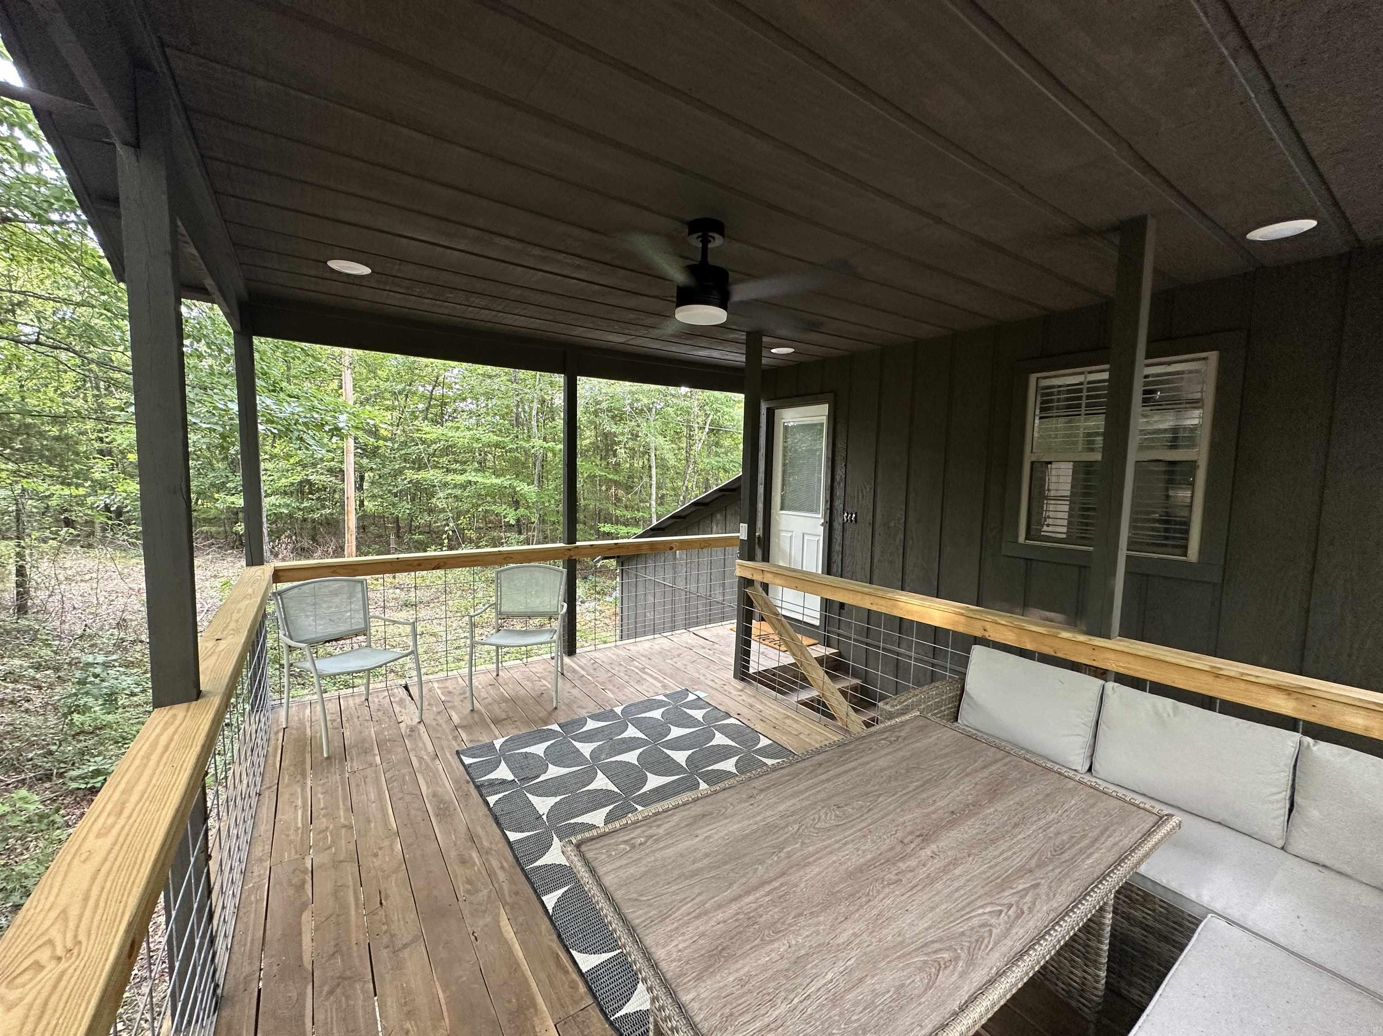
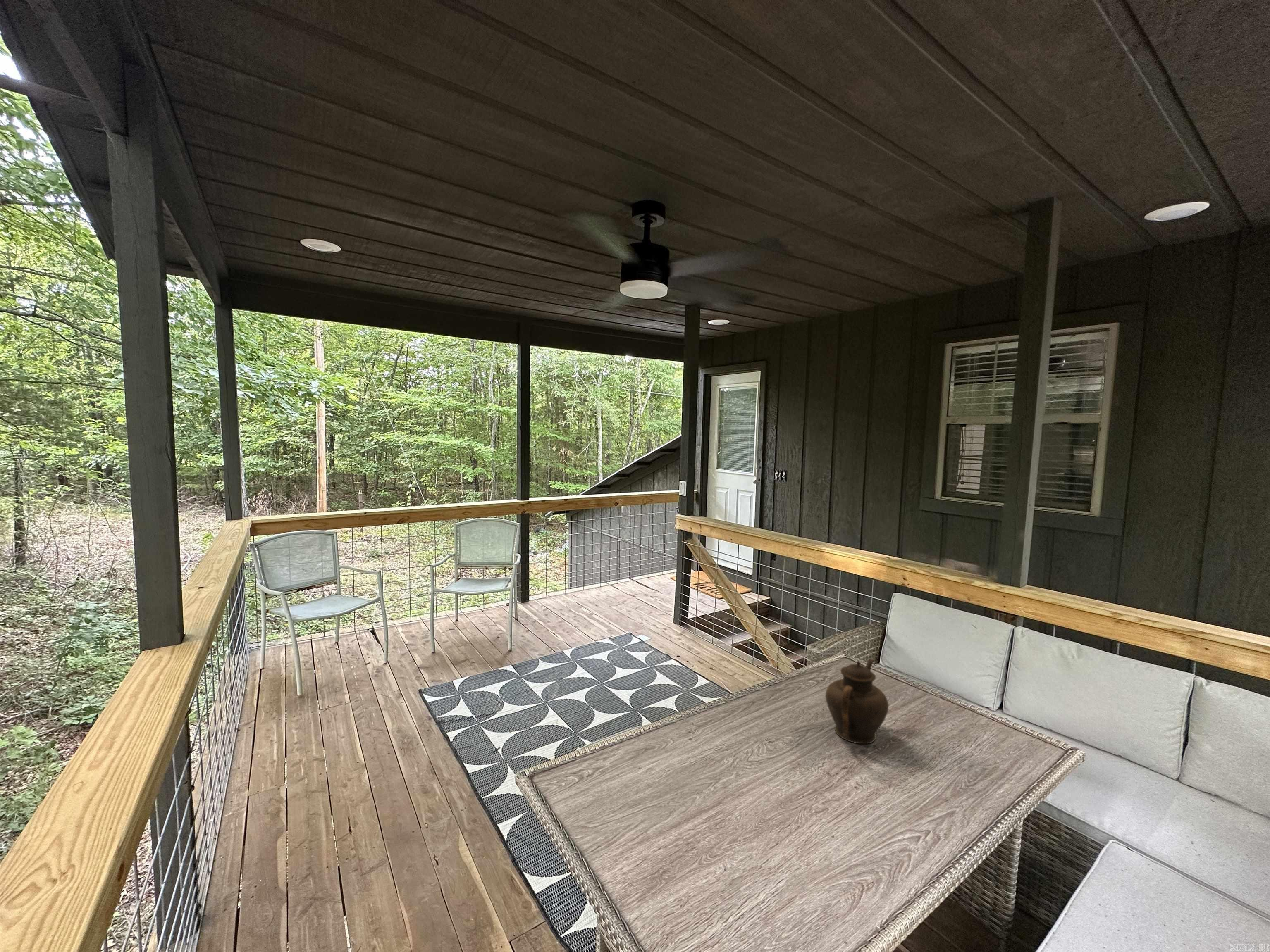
+ teapot (859, 696)
